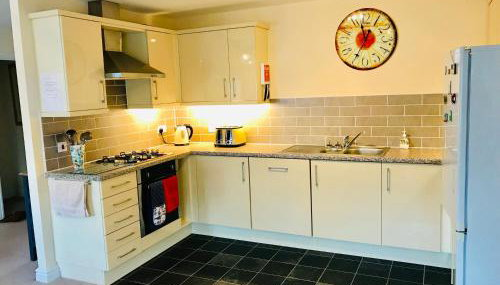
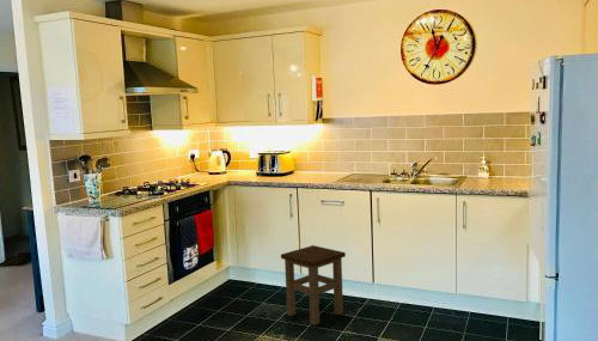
+ stool (313, 284)
